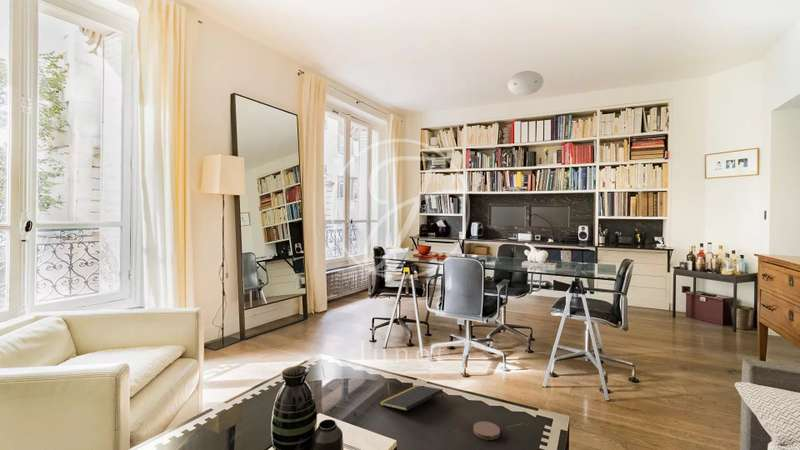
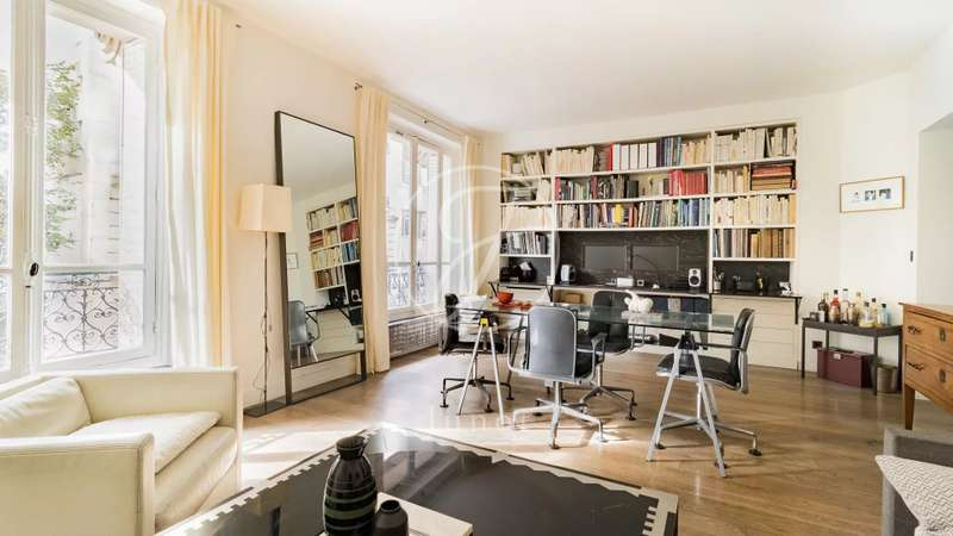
- coaster (486, 430)
- notepad (411, 396)
- ceiling light (525, 83)
